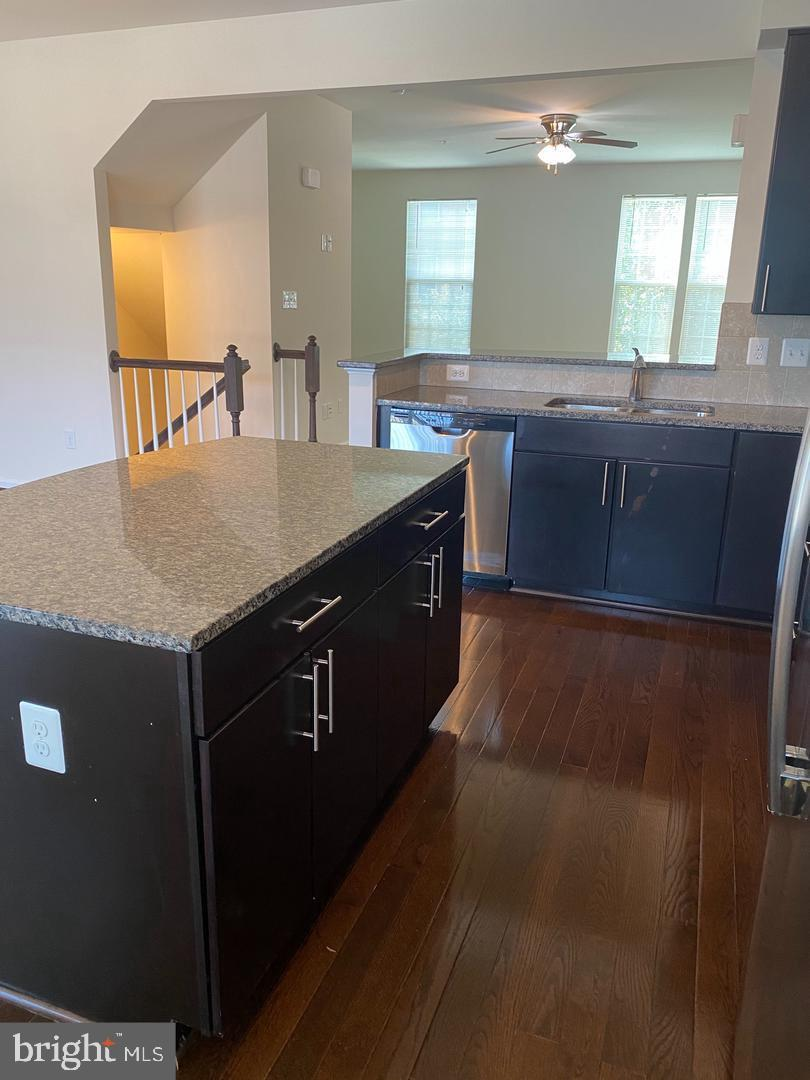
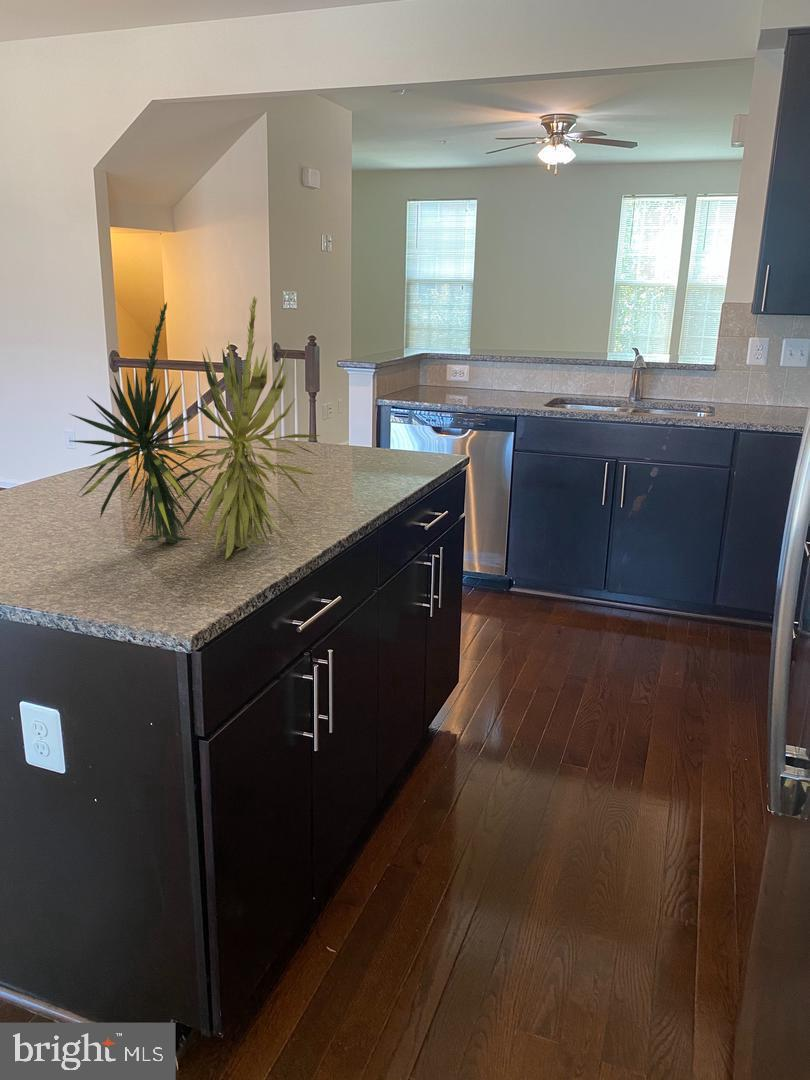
+ plant (196, 432)
